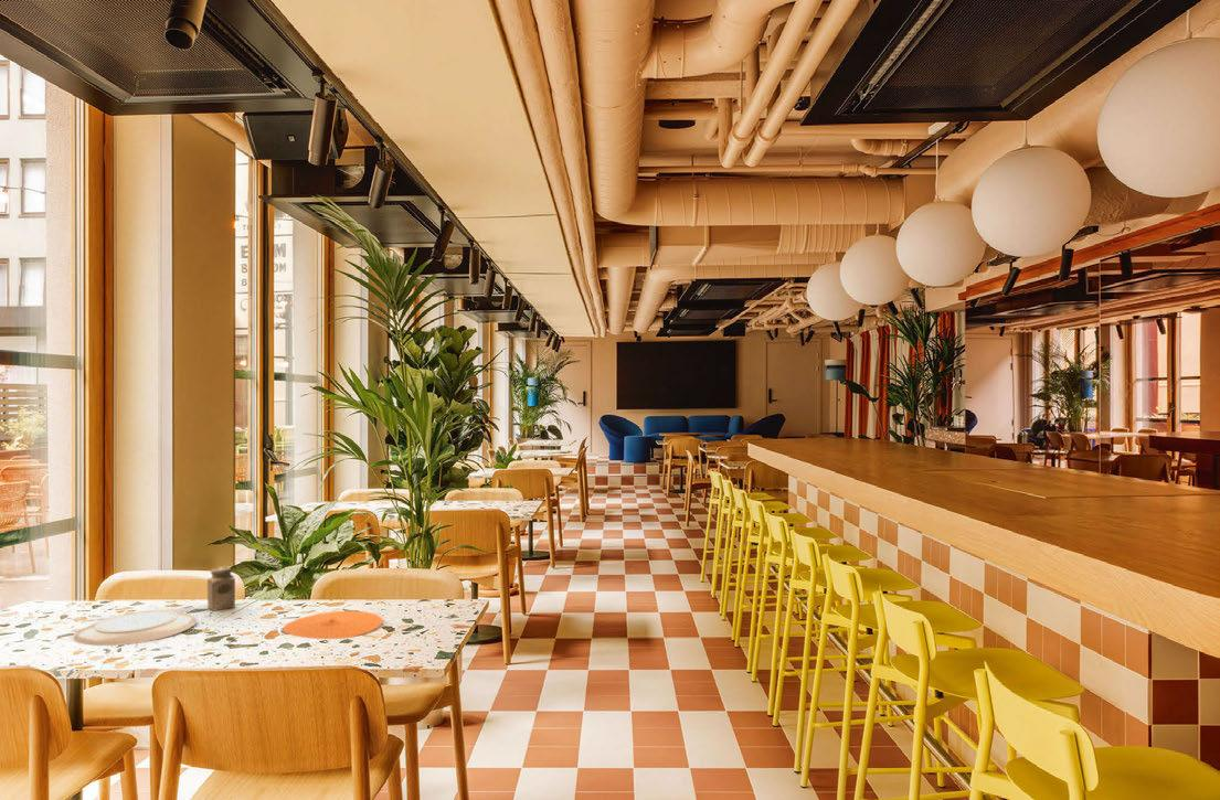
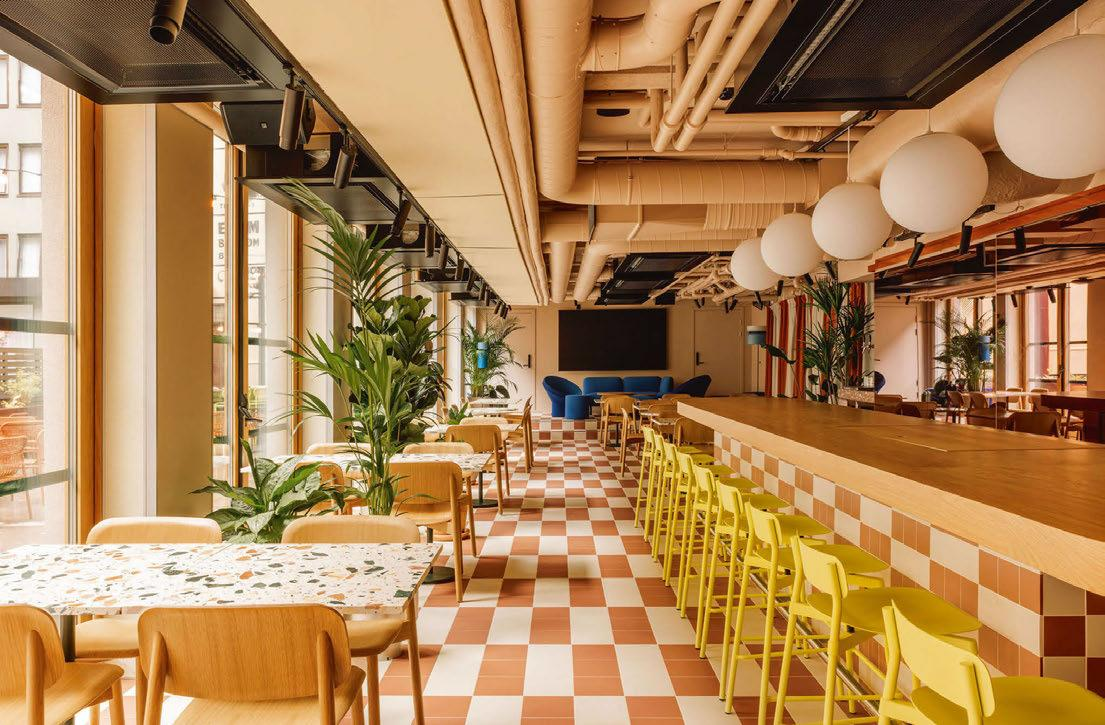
- salt shaker (221, 587)
- plate (137, 625)
- plate (332, 621)
